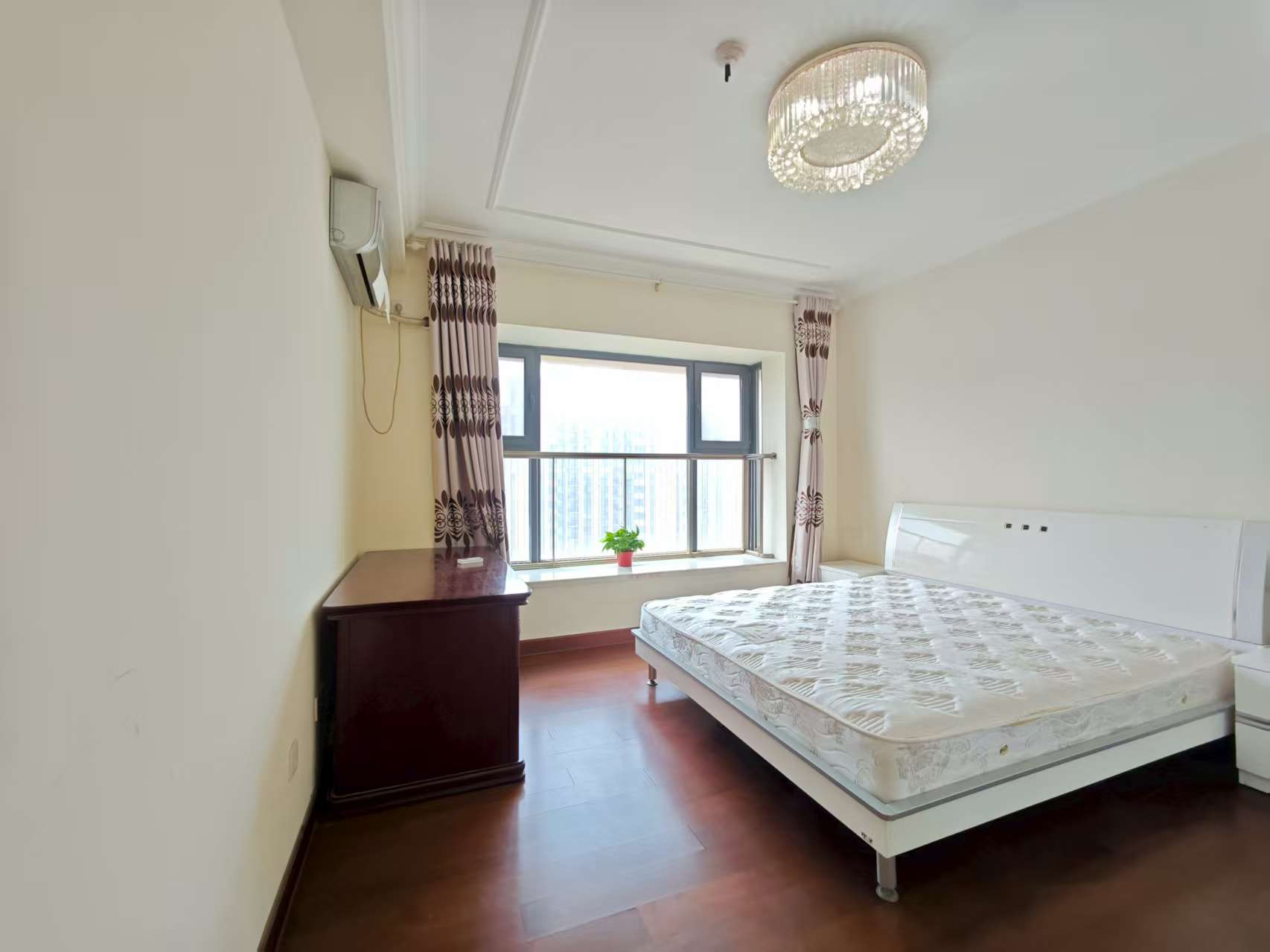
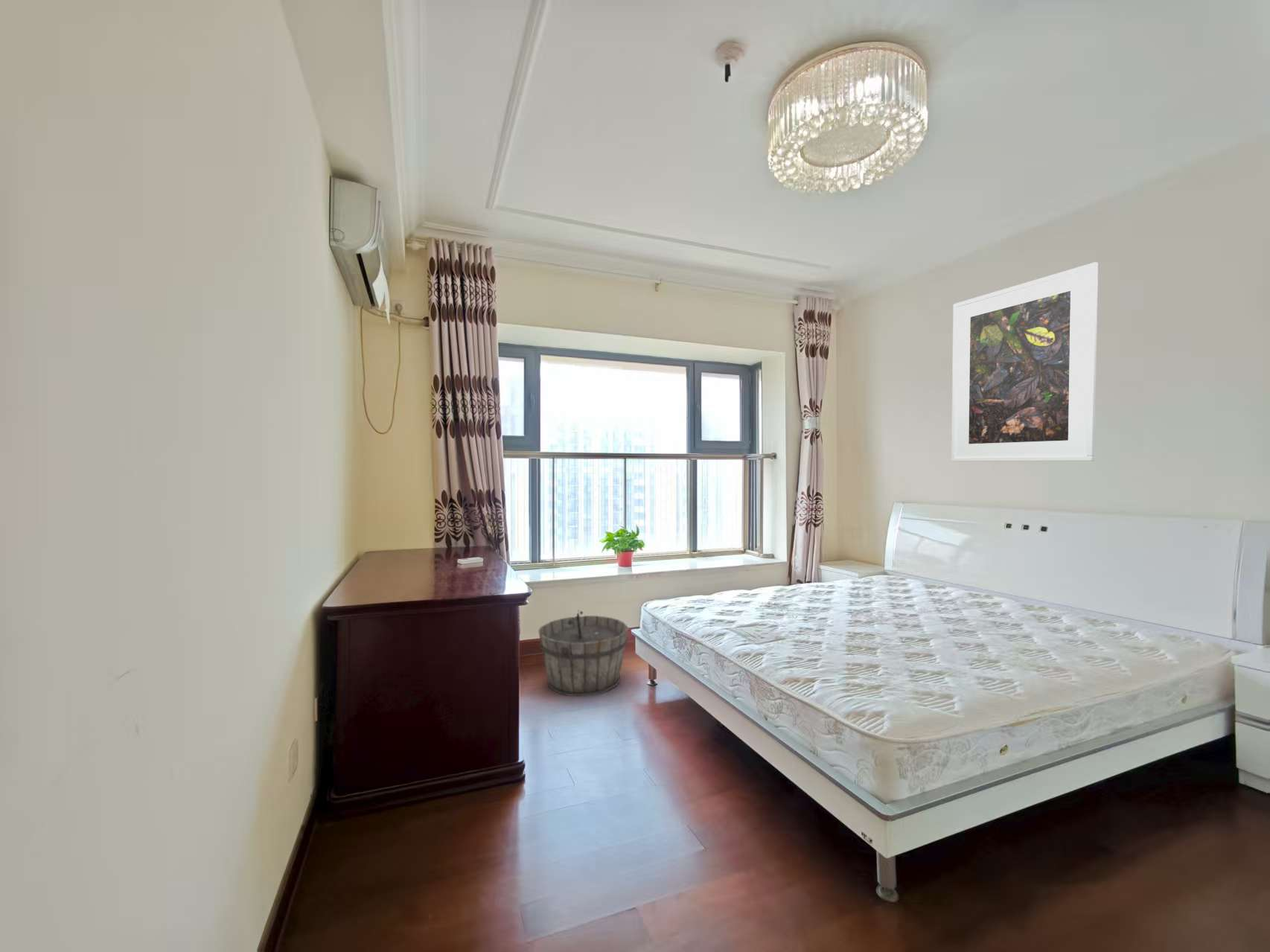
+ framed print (1015, 374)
+ wooden bucket (584, 645)
